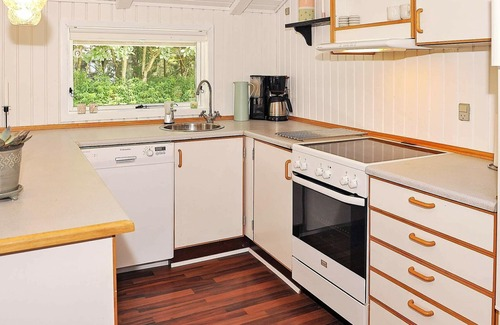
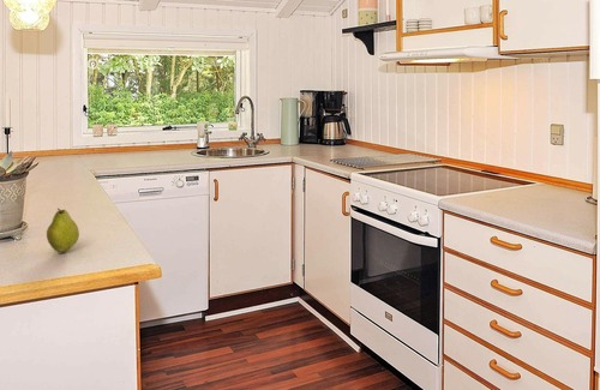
+ fruit (62, 229)
